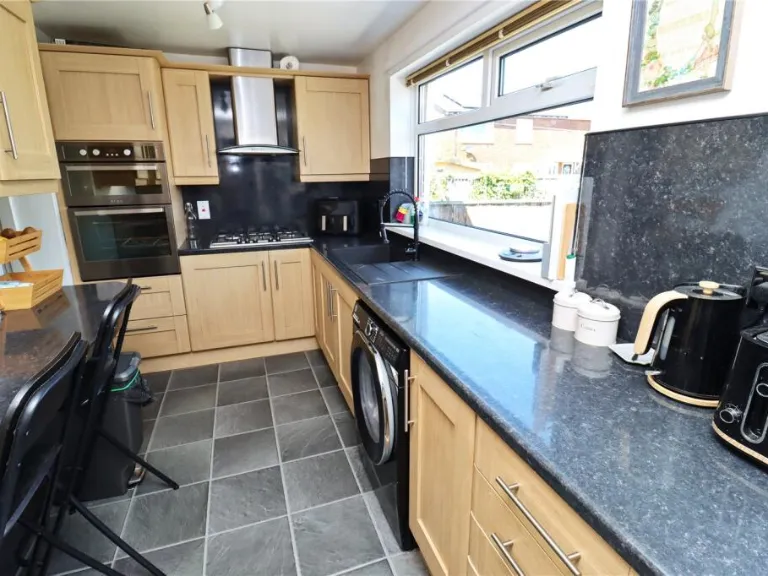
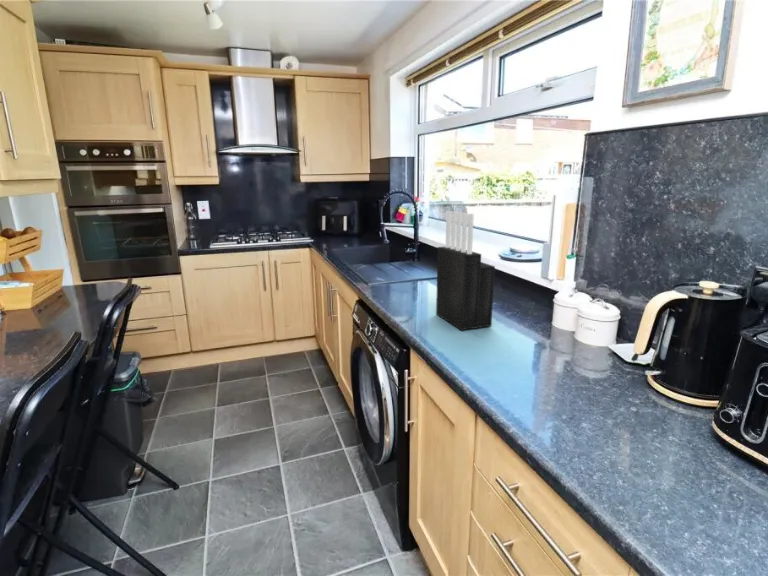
+ knife block (467, 267)
